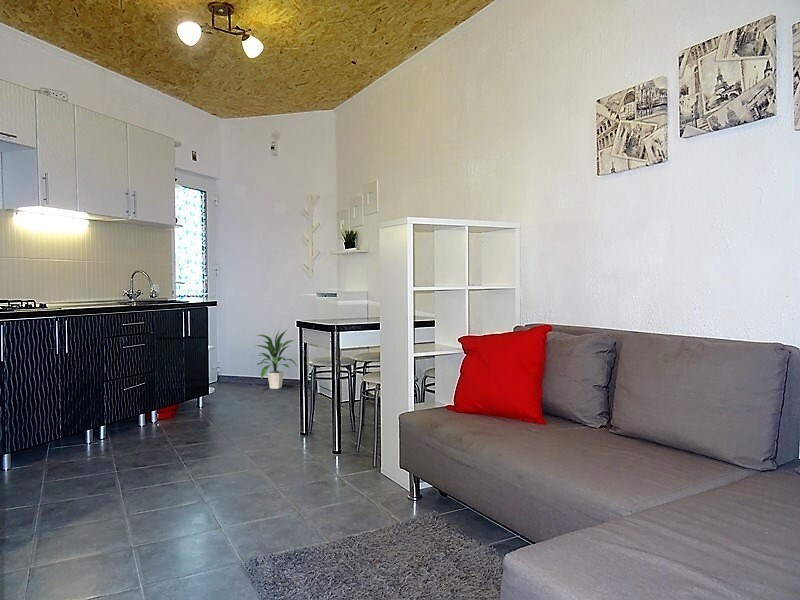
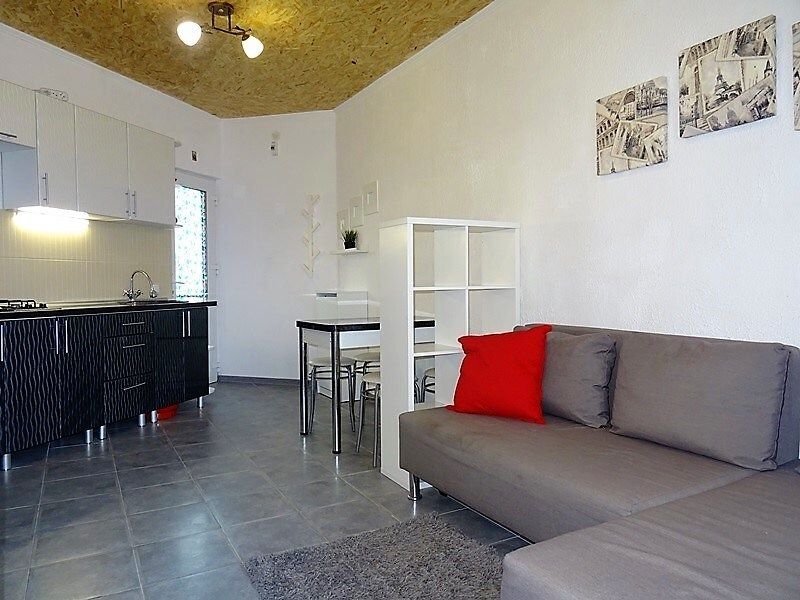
- indoor plant (273, 358)
